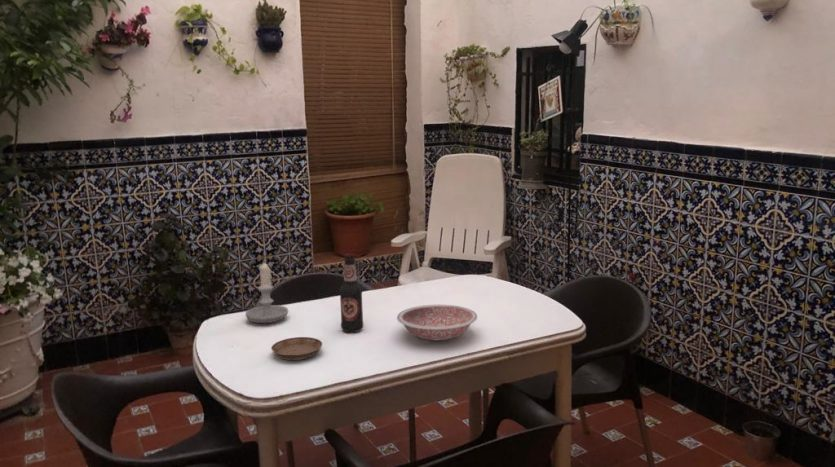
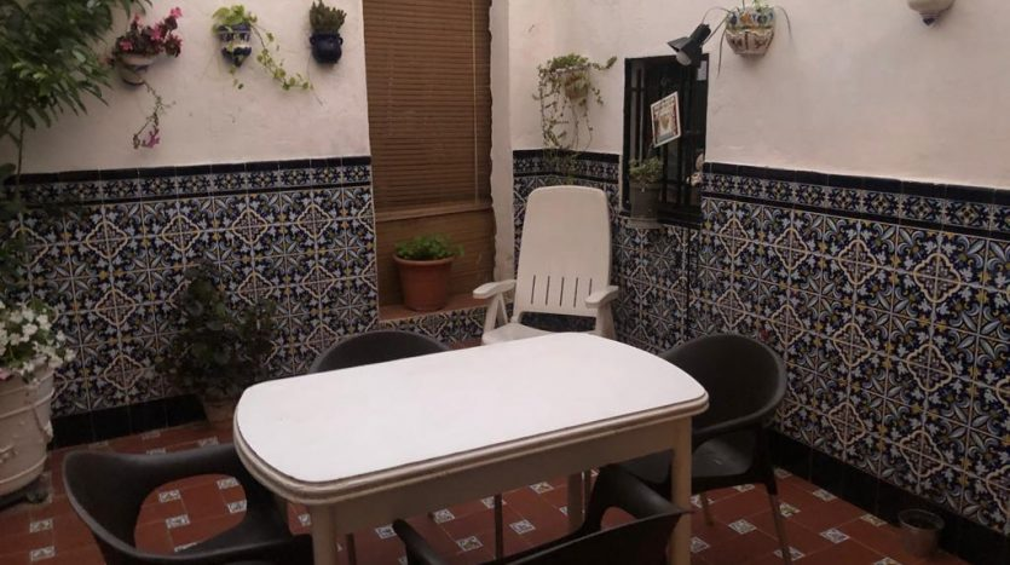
- bowl (437, 326)
- bottle (350, 292)
- saucer (297, 349)
- candle (265, 291)
